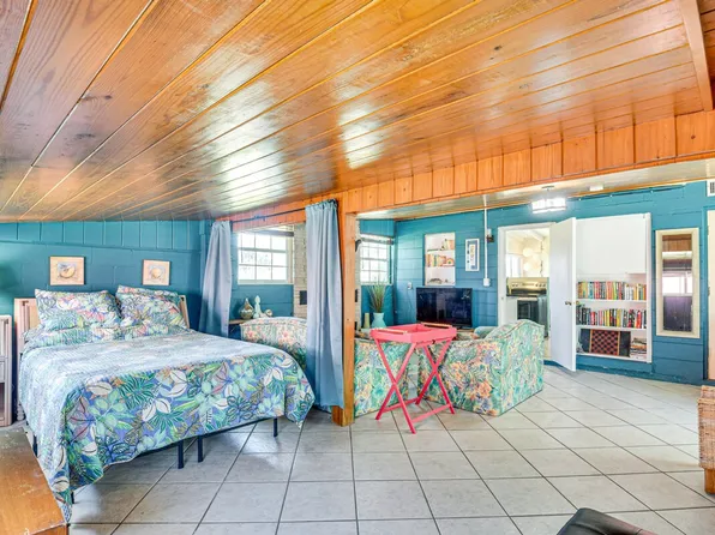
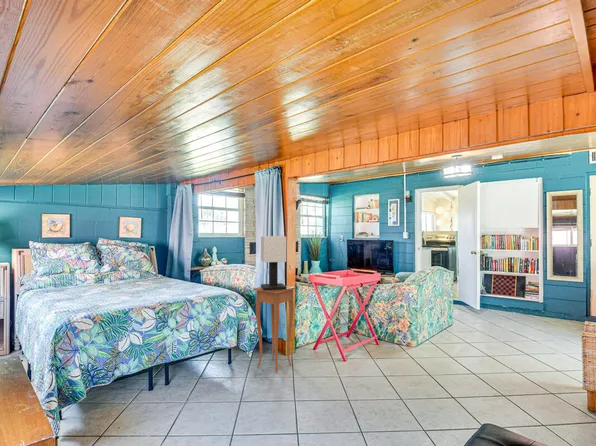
+ side table (274, 326)
+ table lamp (273, 261)
